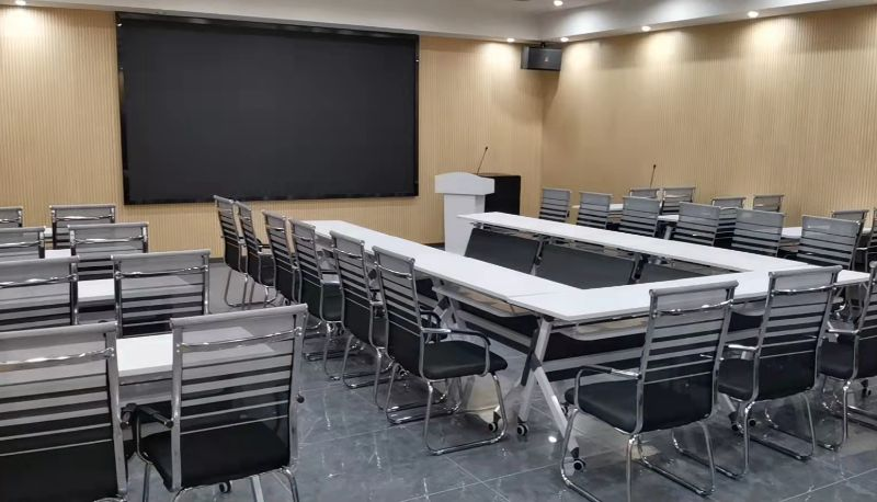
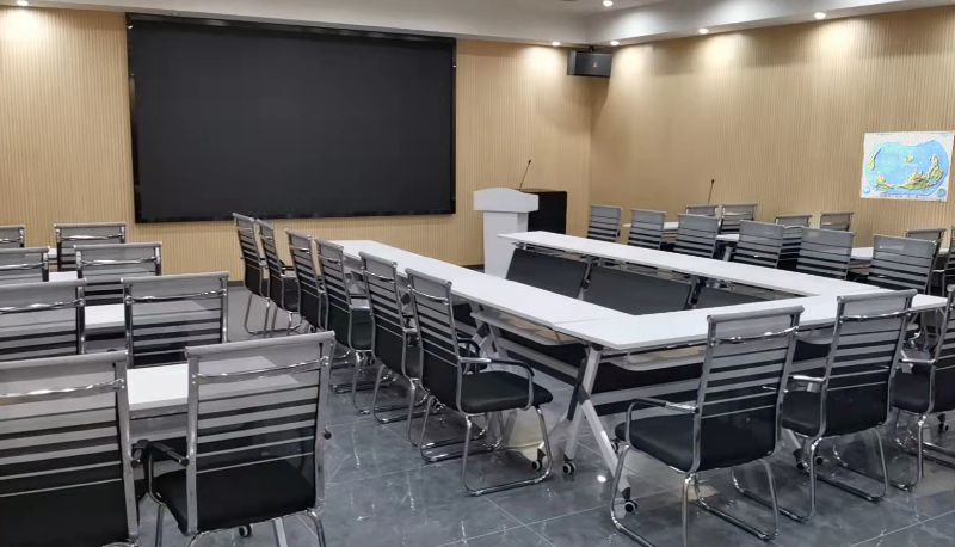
+ world map (905, 166)
